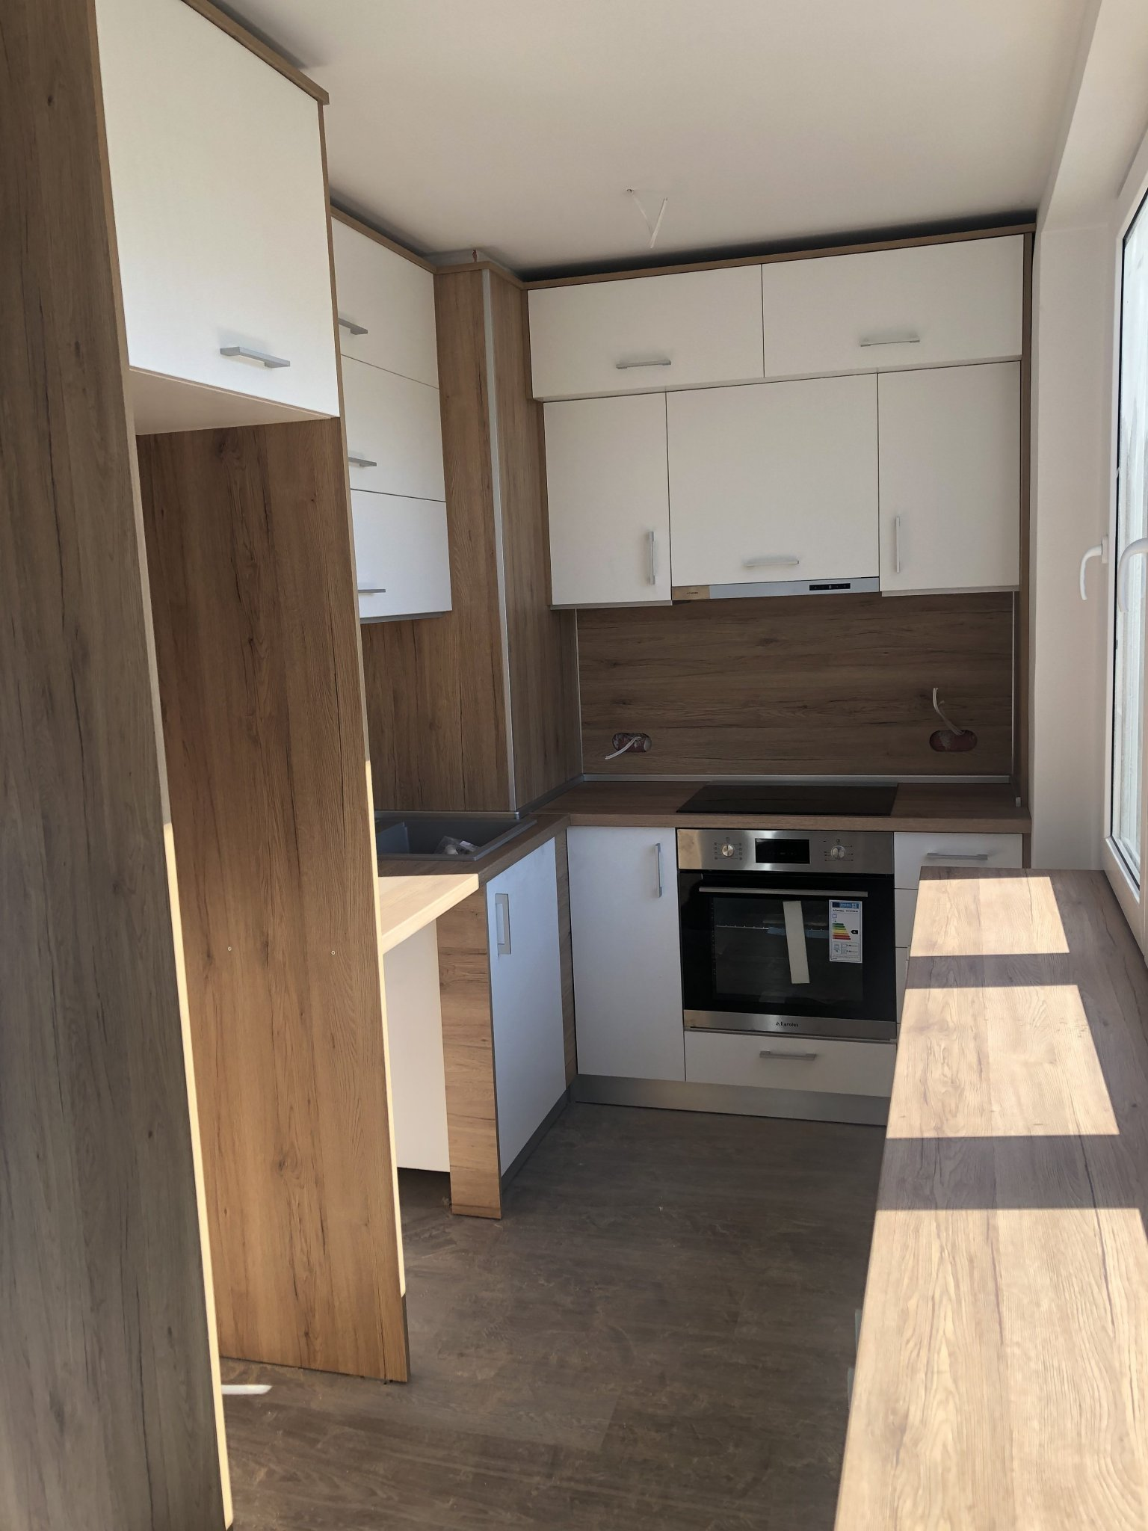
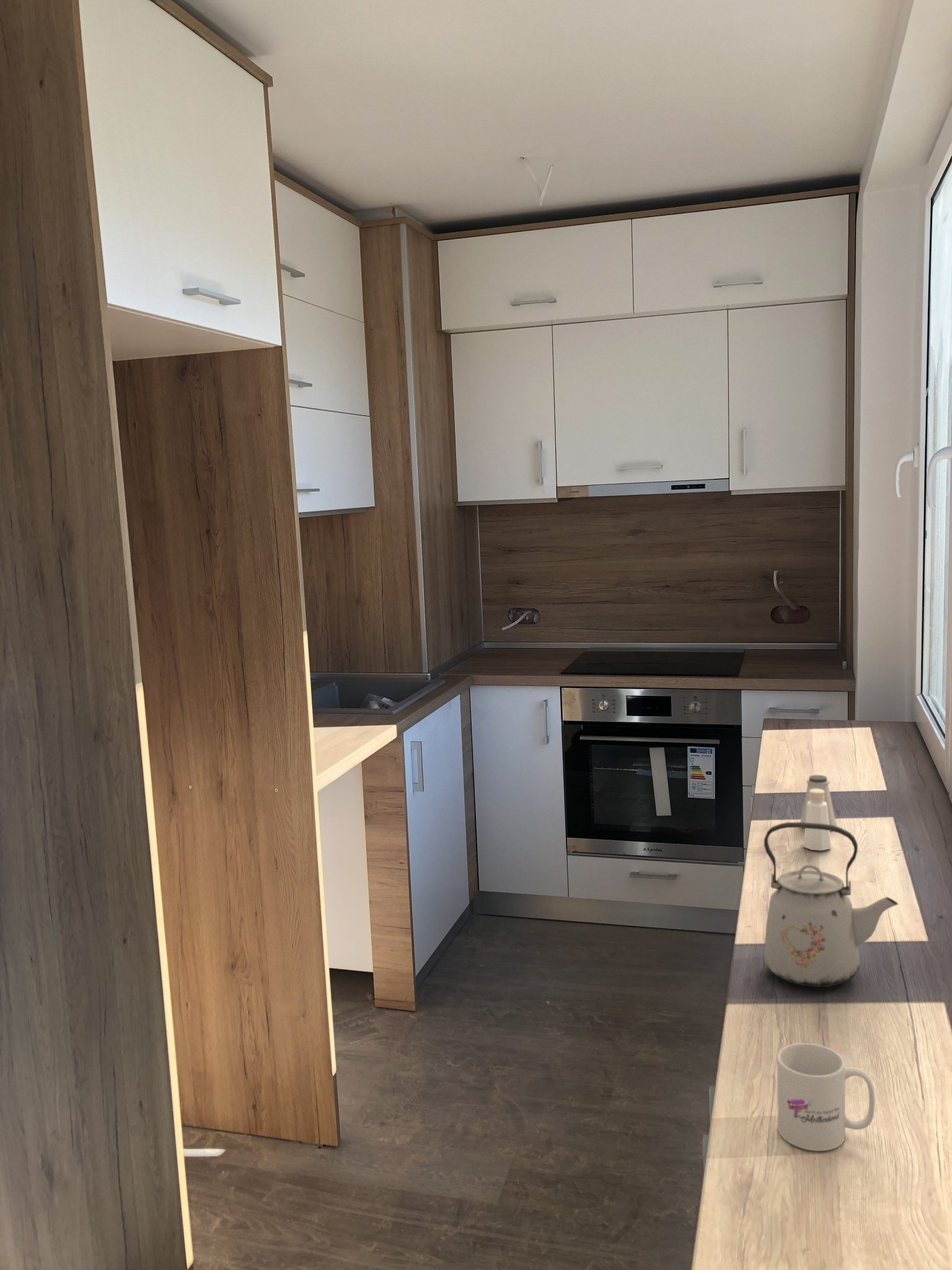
+ kettle (829, 901)
+ mug (826, 1096)
+ pepper shaker (817, 818)
+ saltshaker (824, 801)
